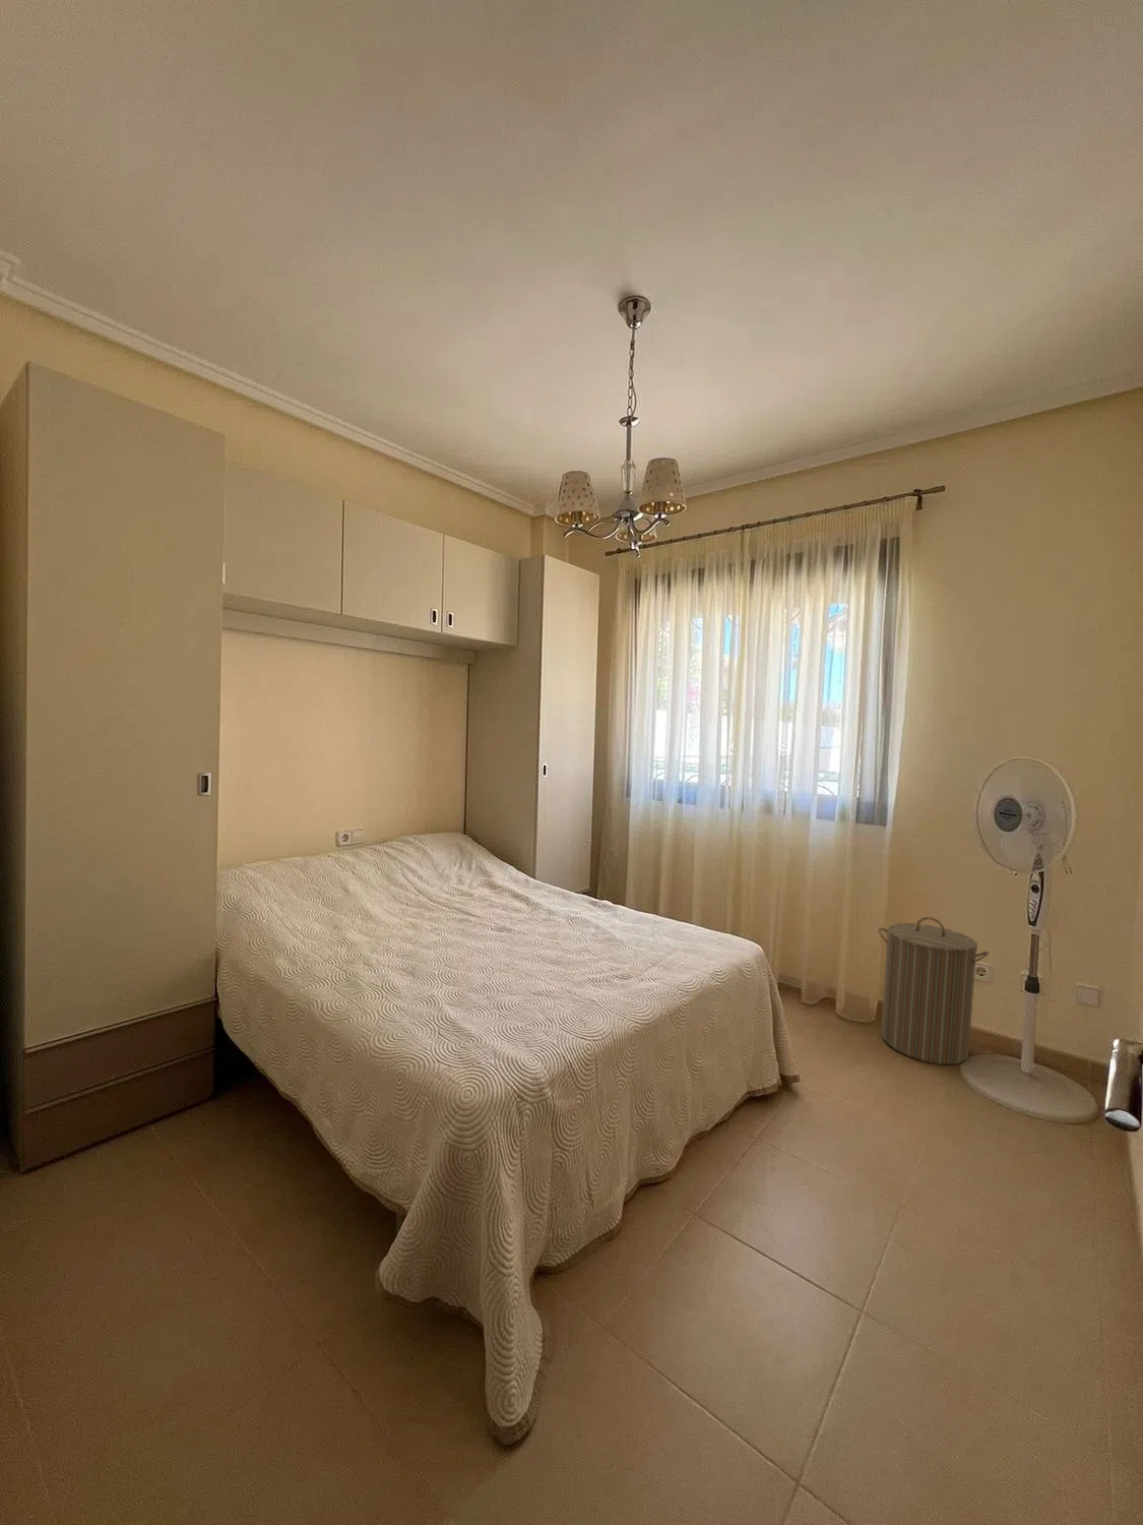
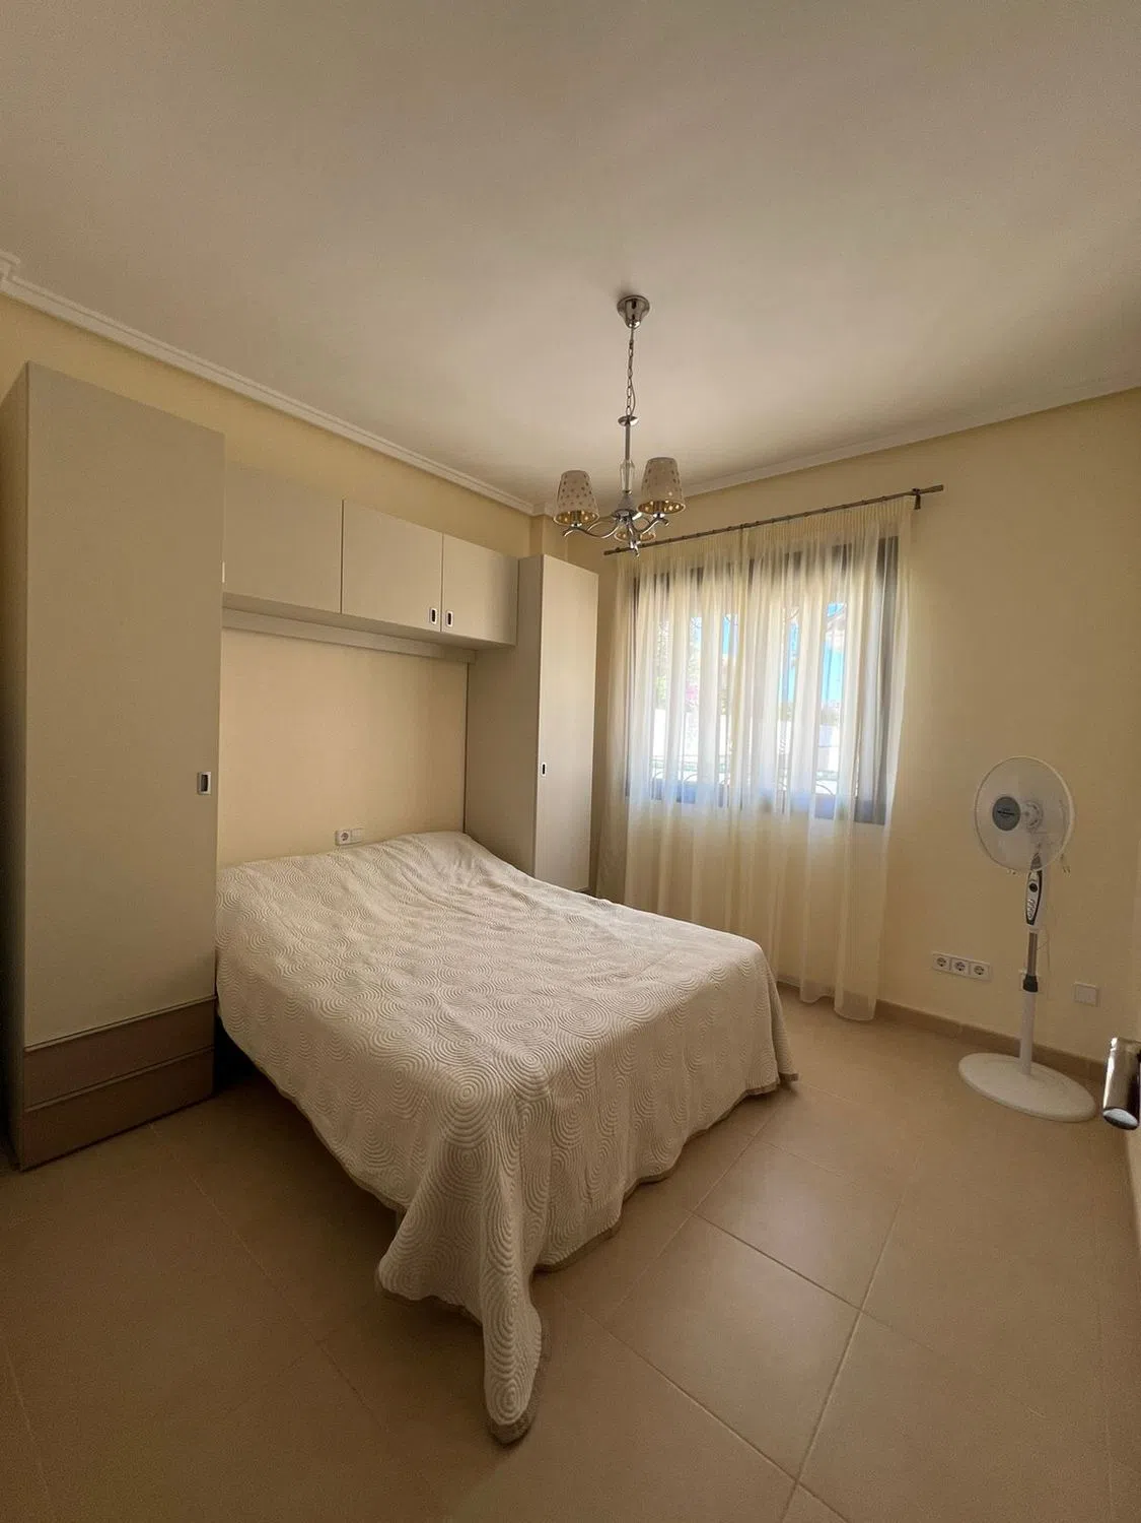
- laundry hamper (928, 981)
